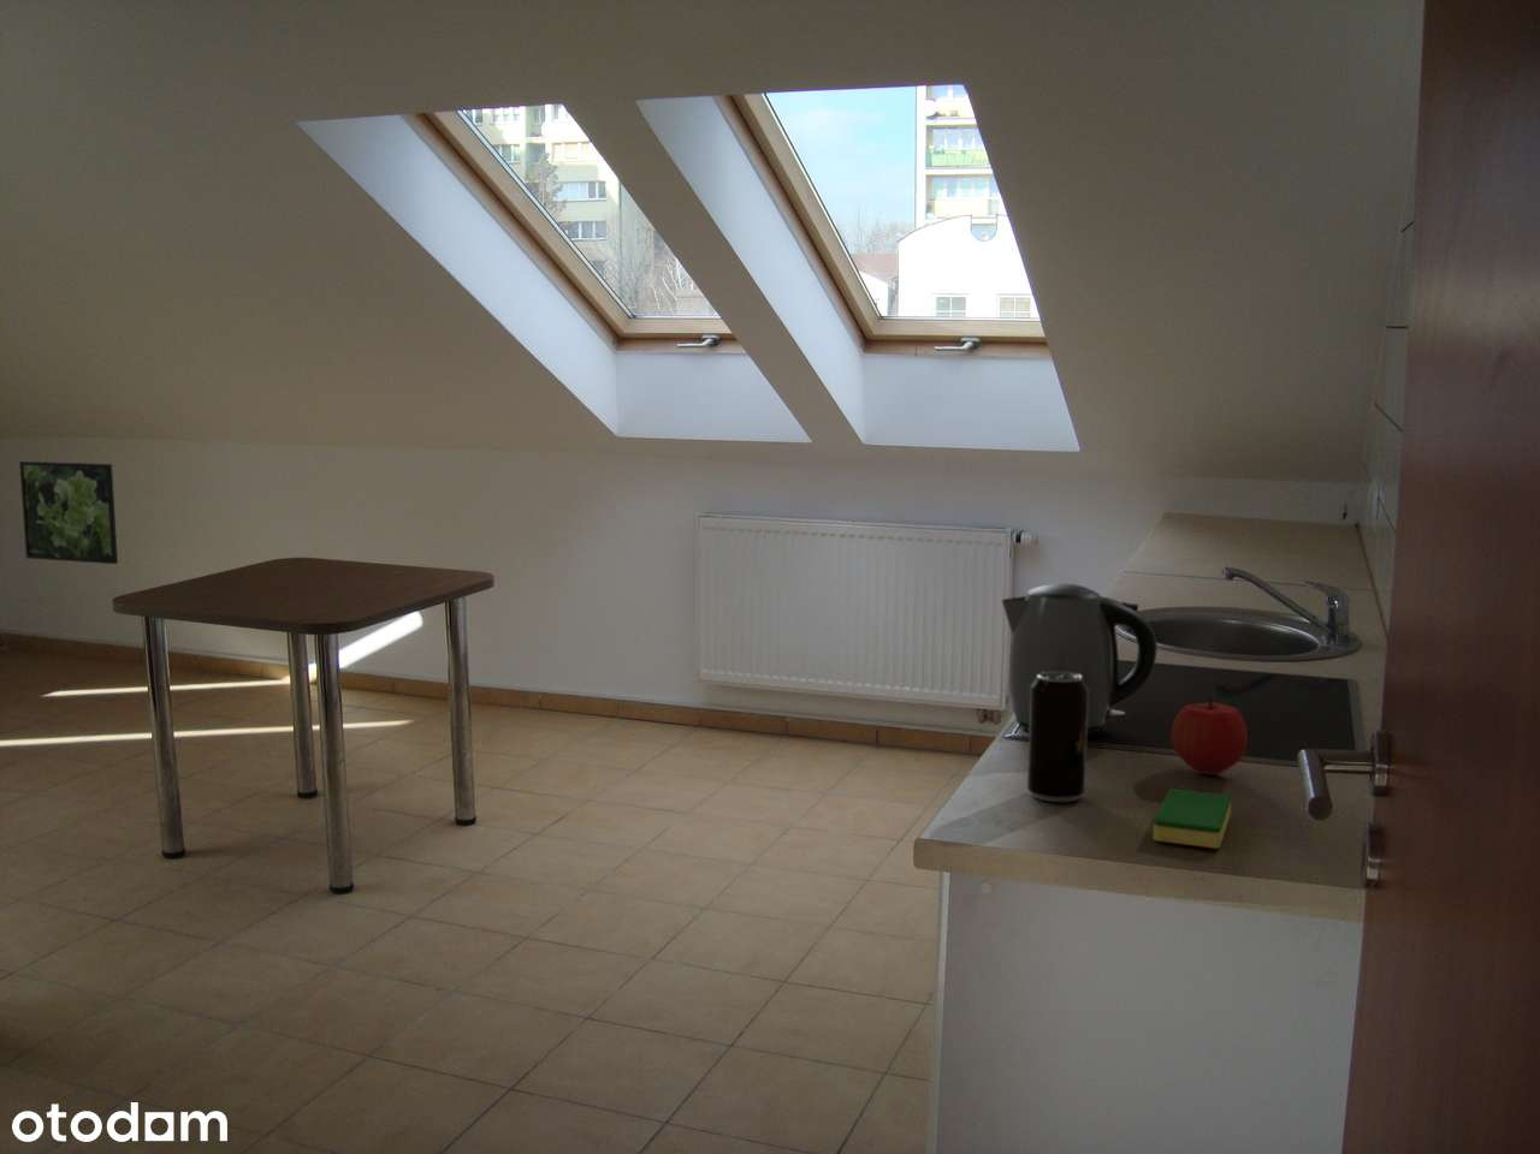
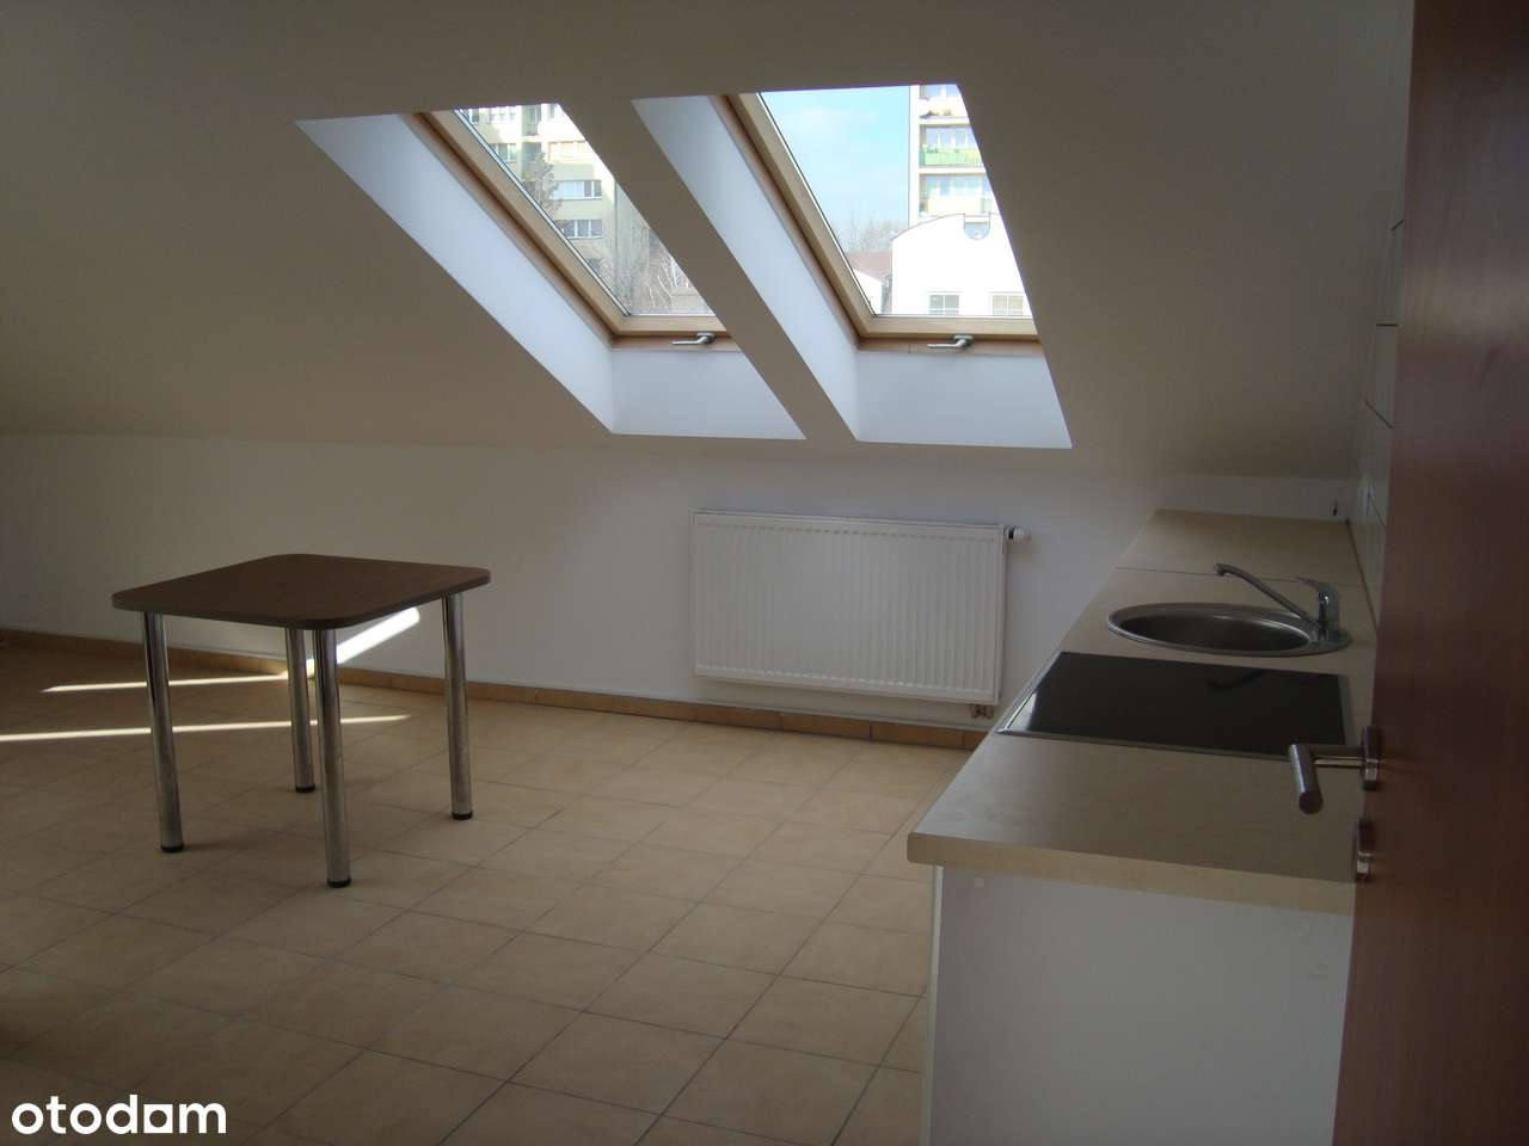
- fruit (1209, 735)
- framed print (68, 512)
- beverage can (1057, 736)
- kettle (1077, 656)
- dish sponge (1193, 816)
